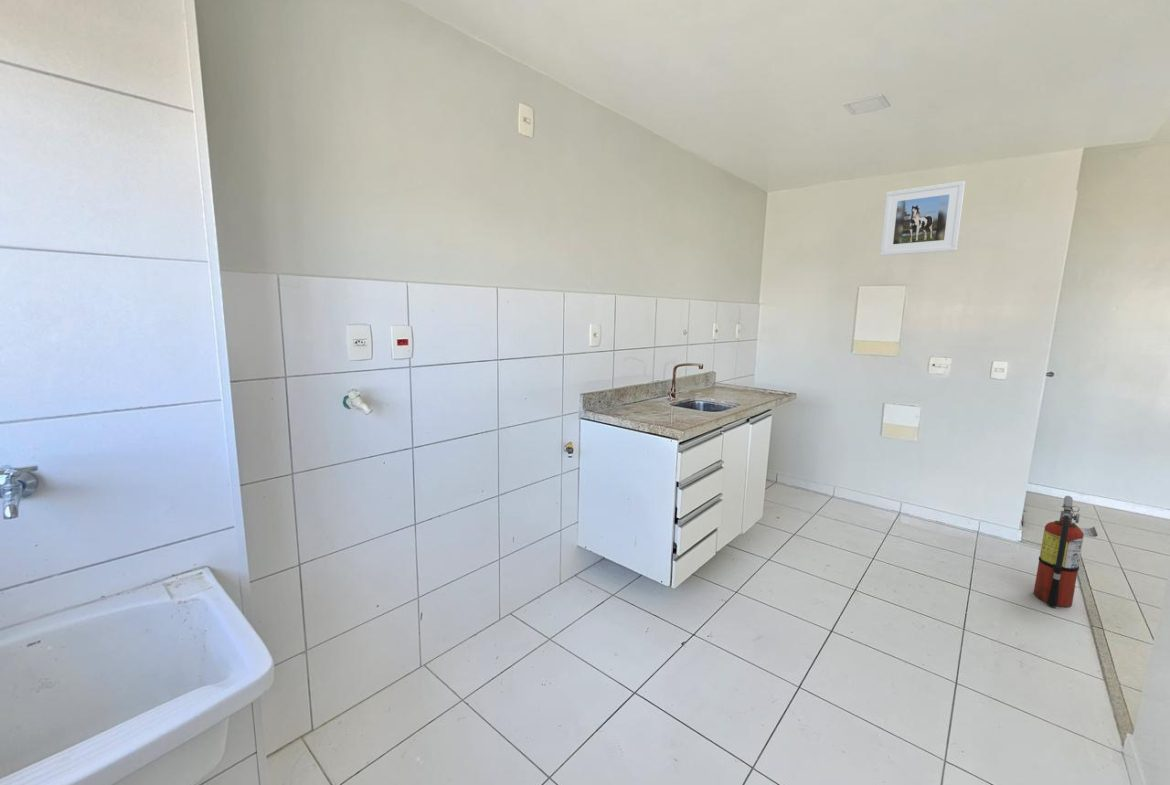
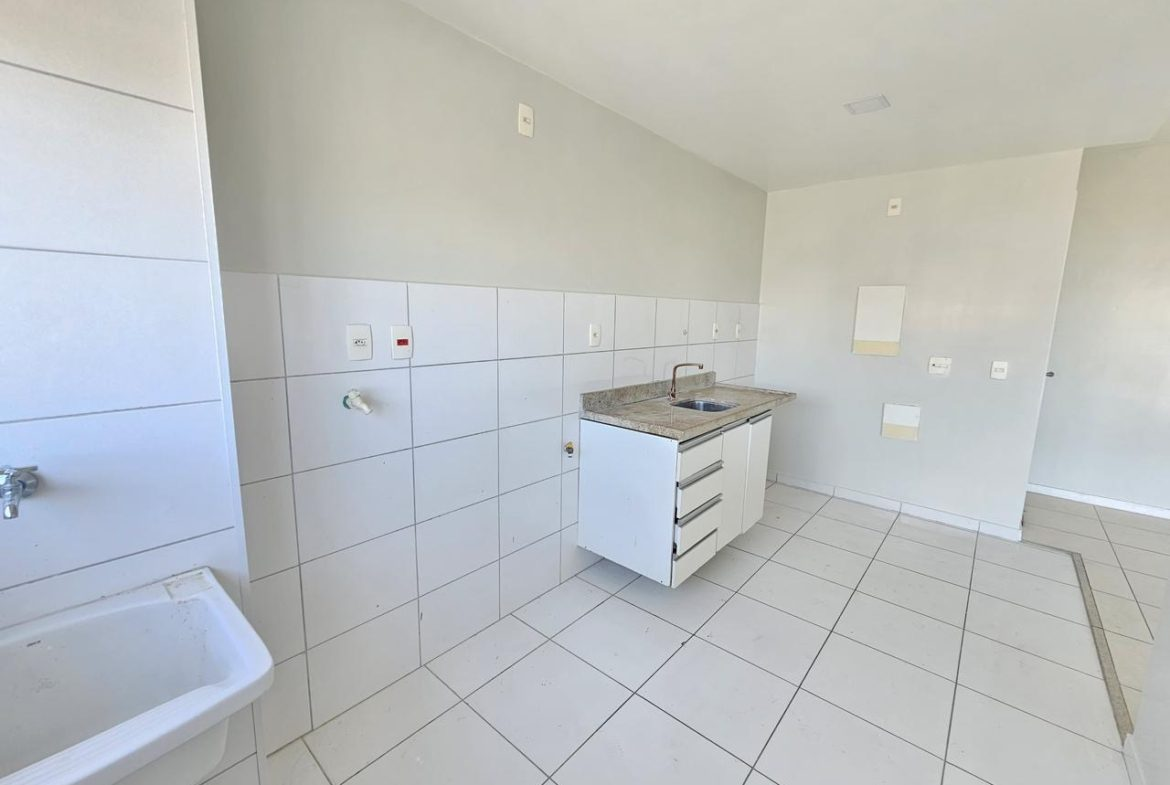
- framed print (920, 220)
- fire extinguisher (1066, 552)
